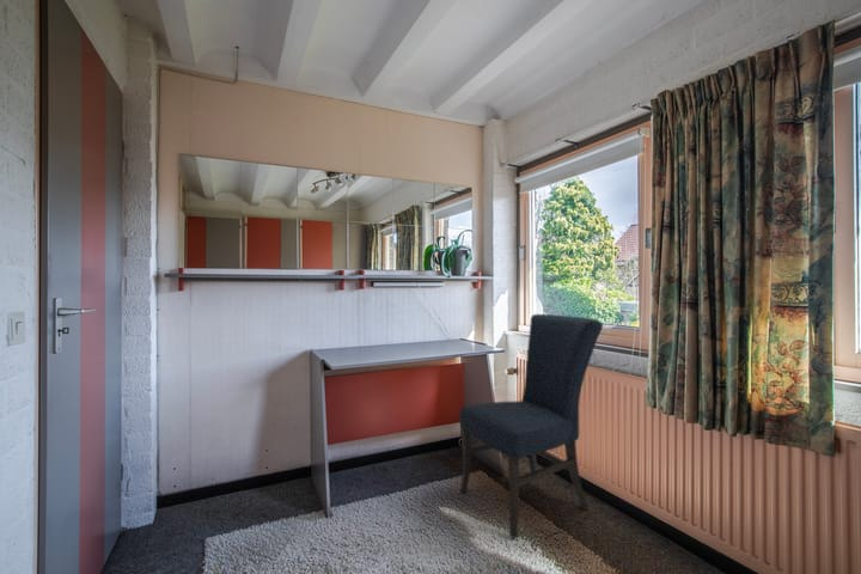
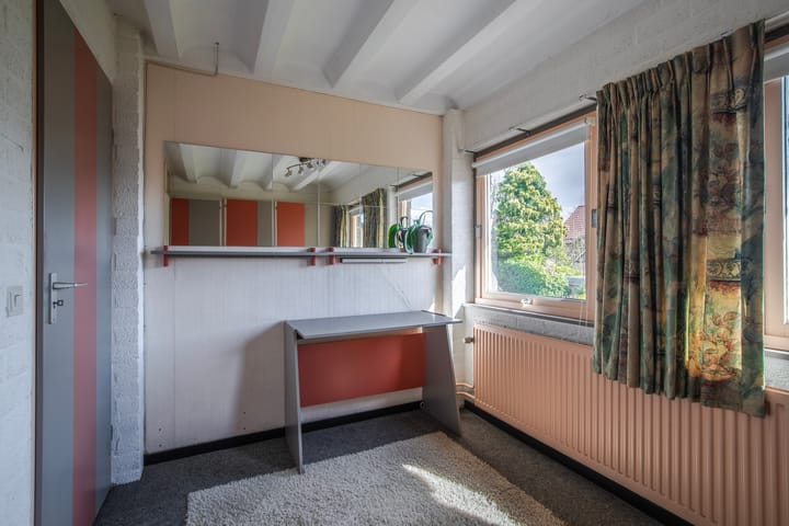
- chair (531, 408)
